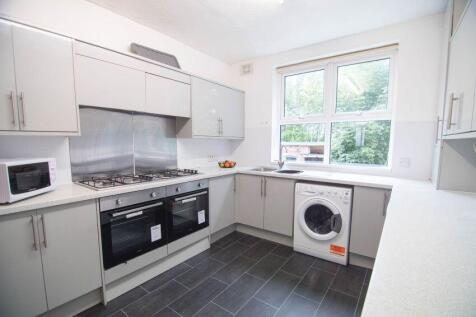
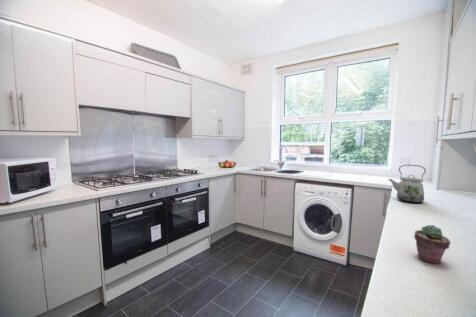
+ potted succulent (430, 242)
+ kettle (405, 182)
